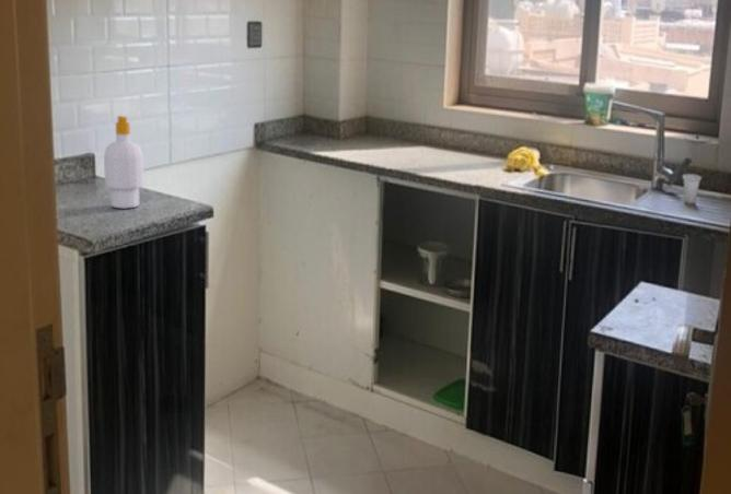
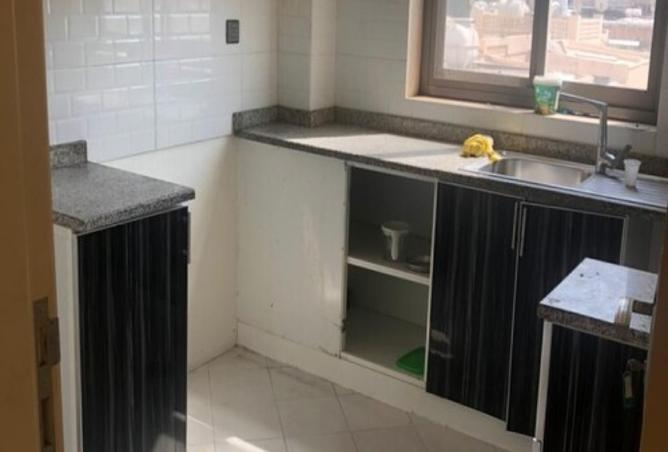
- soap bottle (124, 162)
